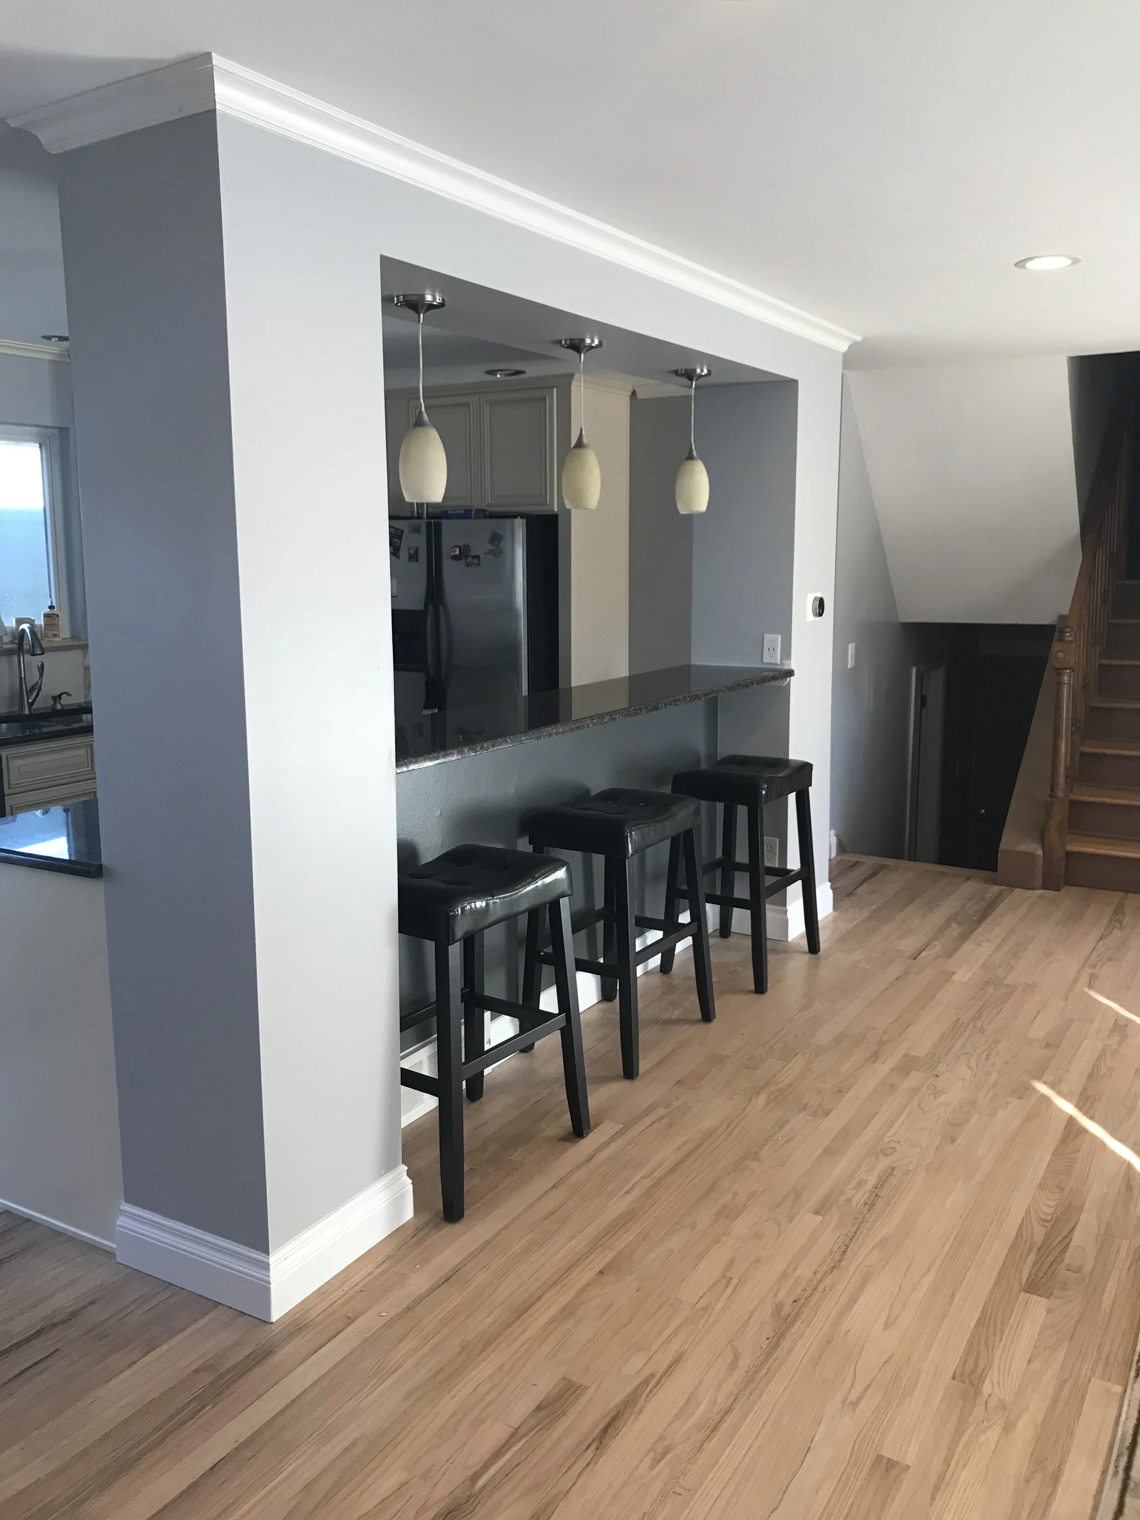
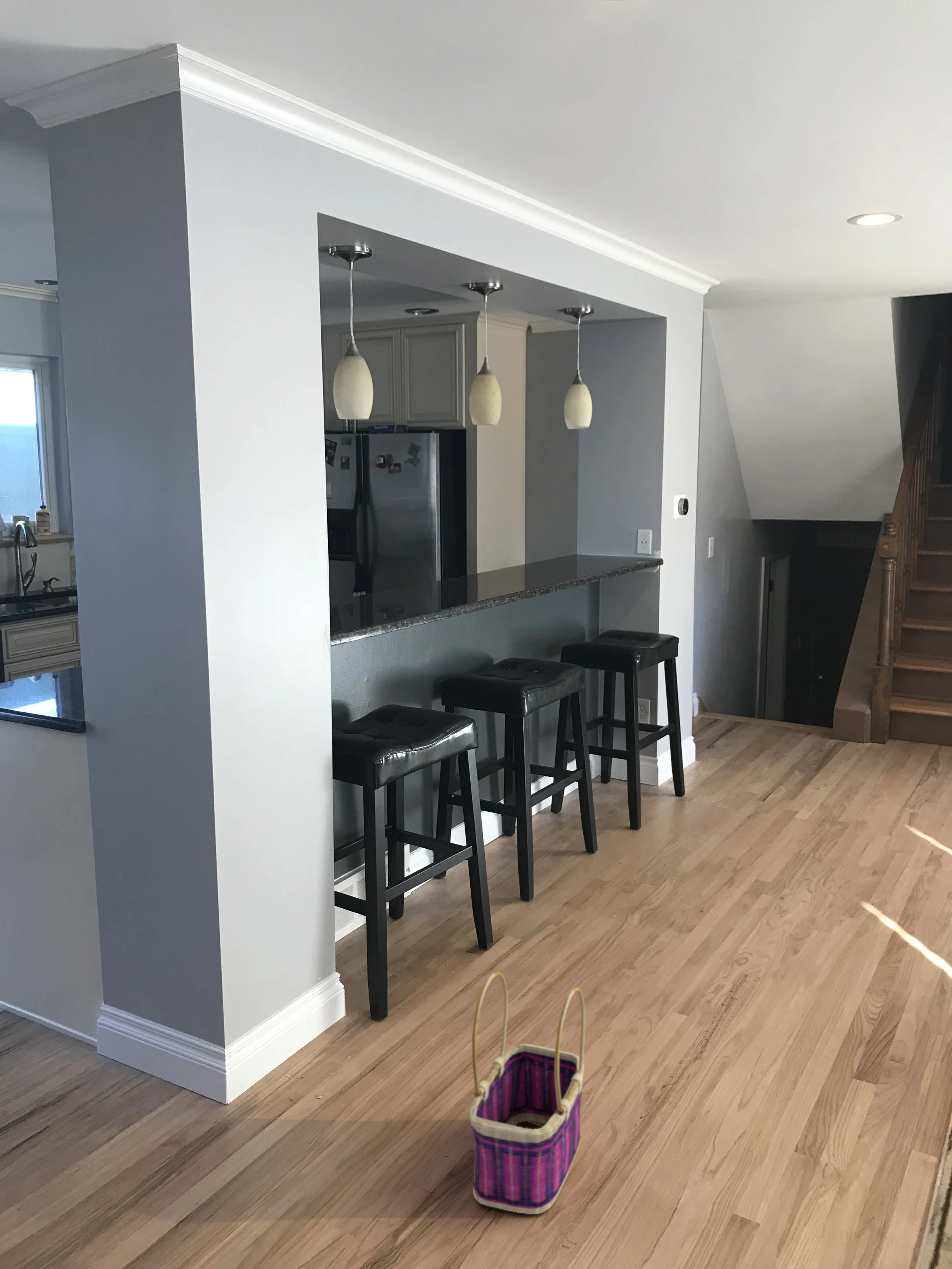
+ basket (529, 1076)
